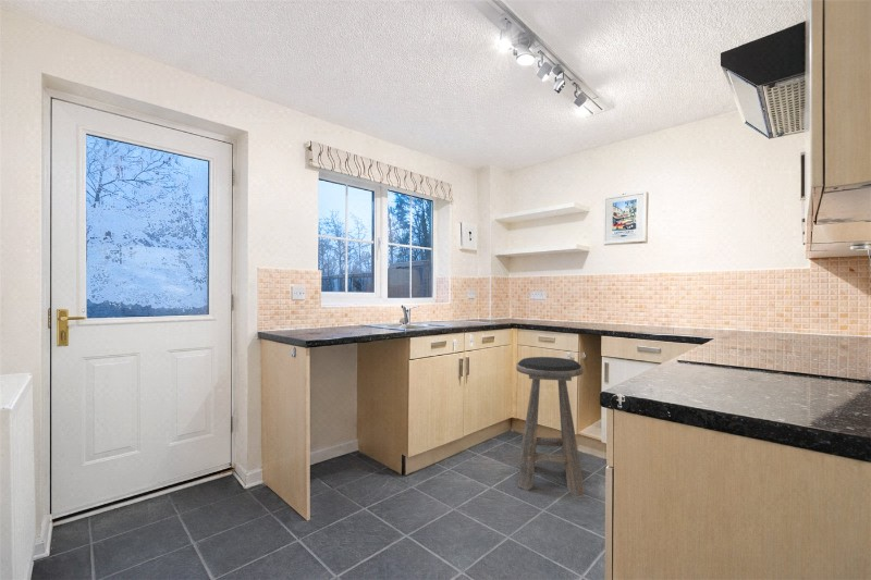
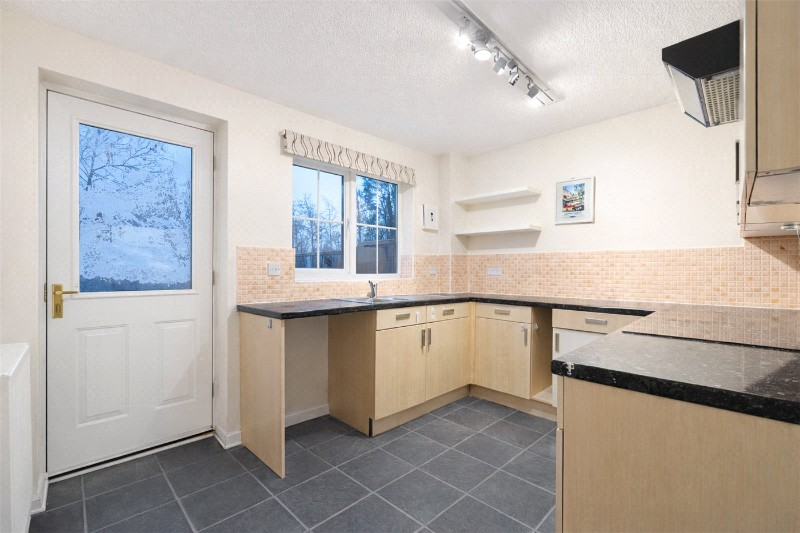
- stool (537, 419)
